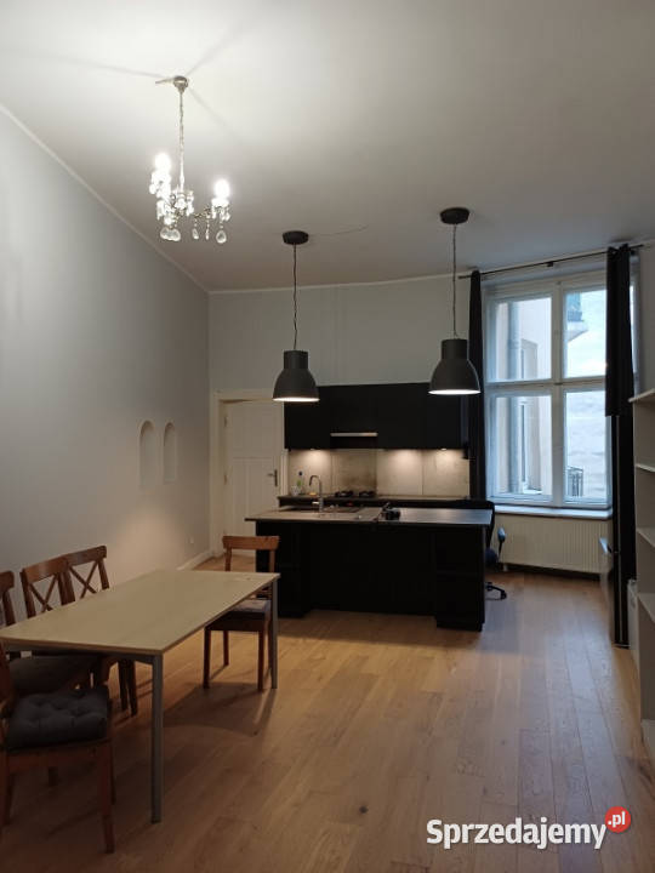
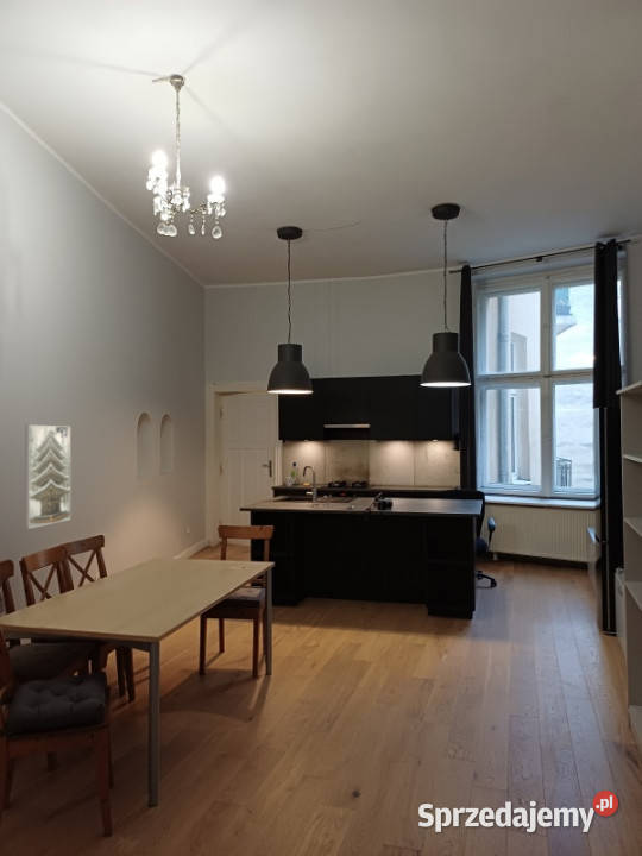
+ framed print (49, 474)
